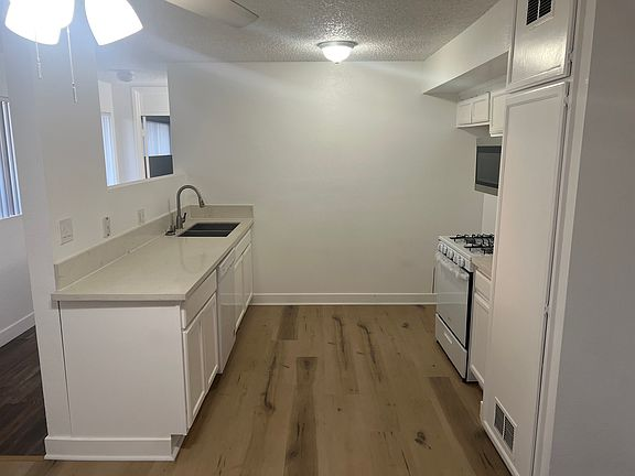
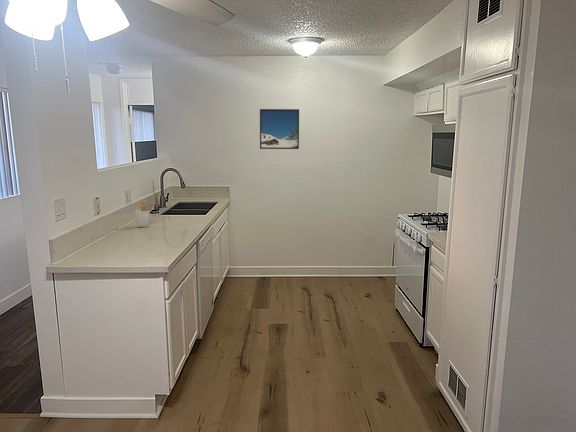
+ utensil holder (145, 214)
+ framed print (279, 129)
